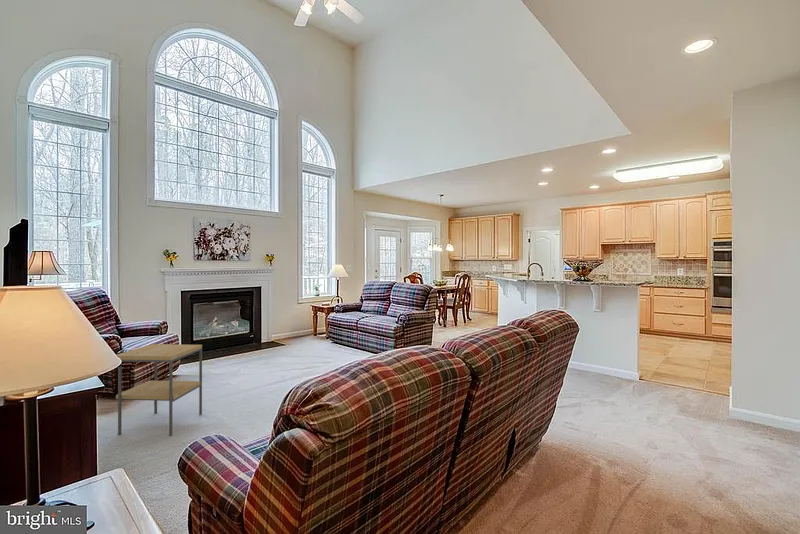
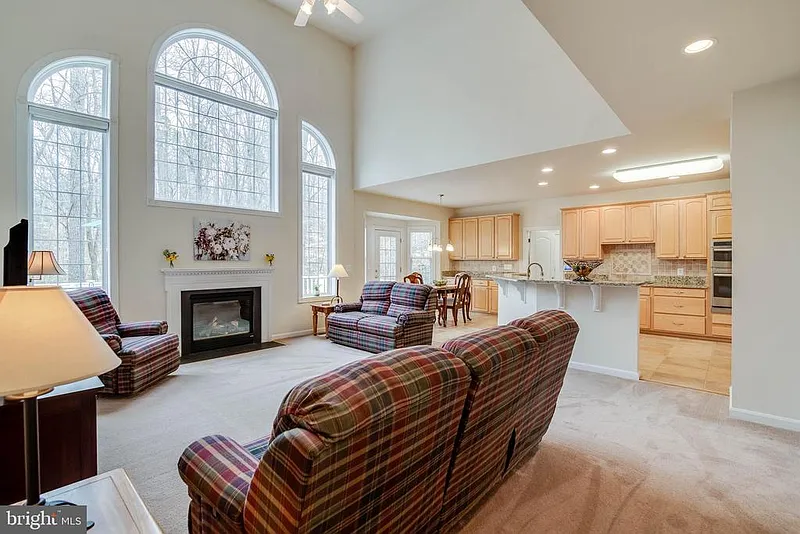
- side table (160, 386)
